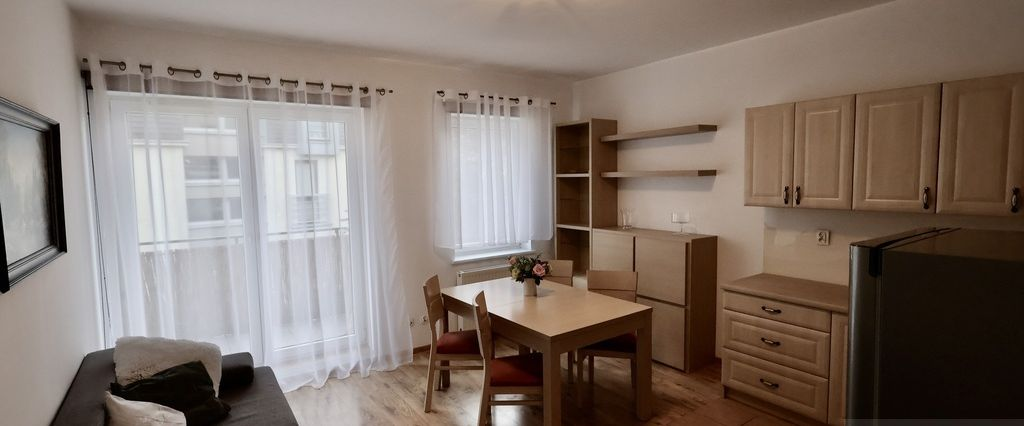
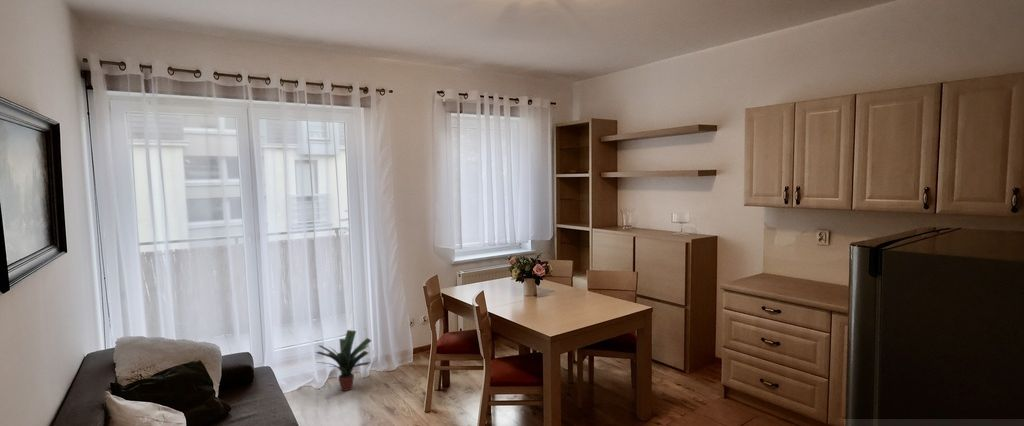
+ potted plant (341, 360)
